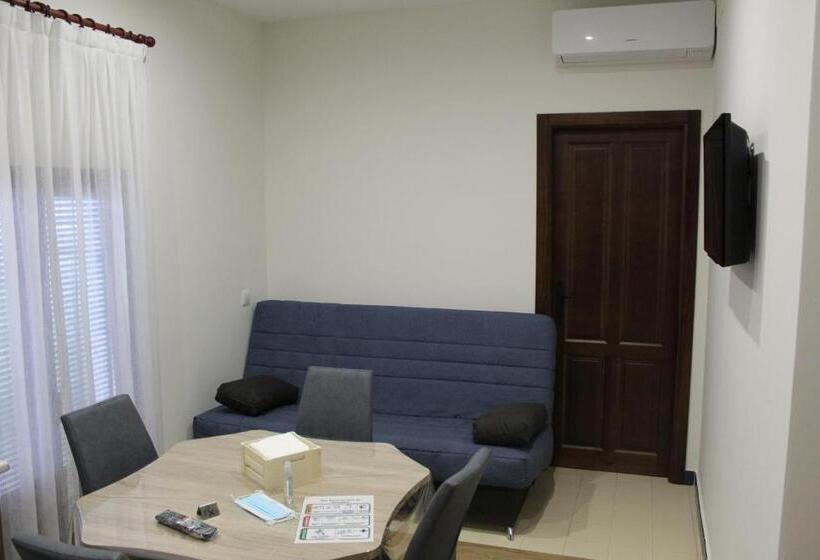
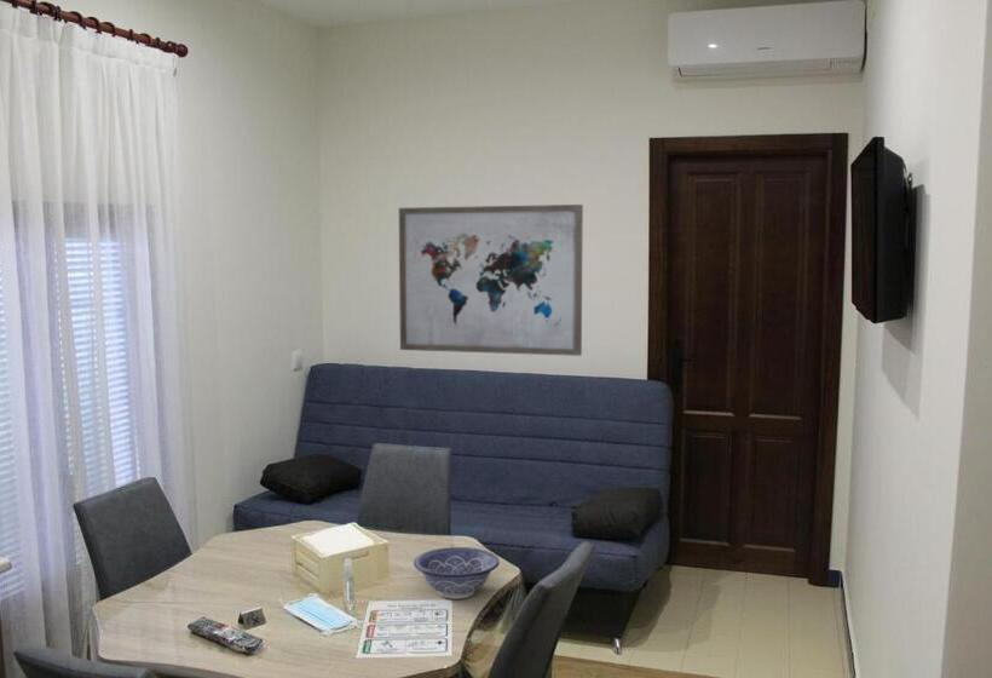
+ wall art (488, 280)
+ decorative bowl (456, 576)
